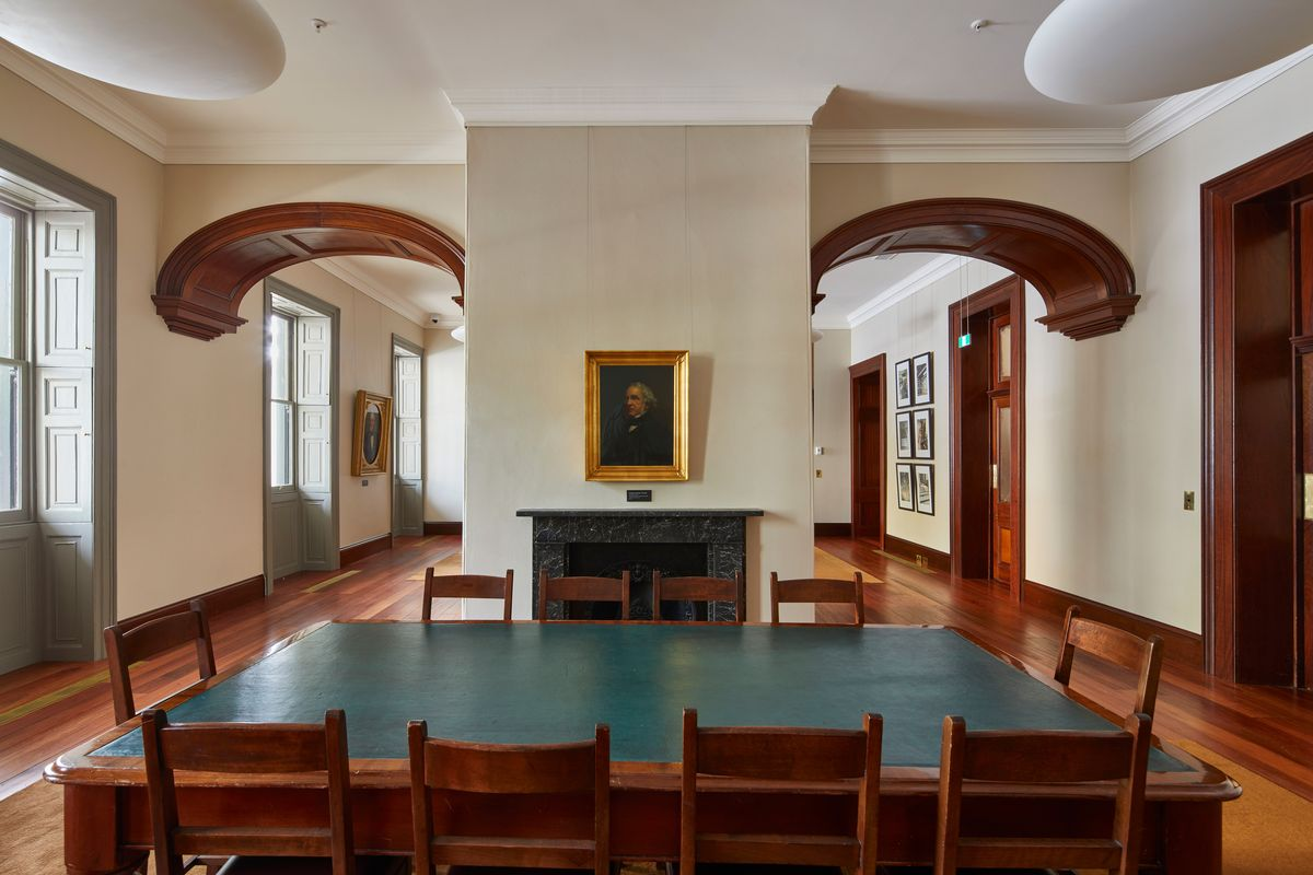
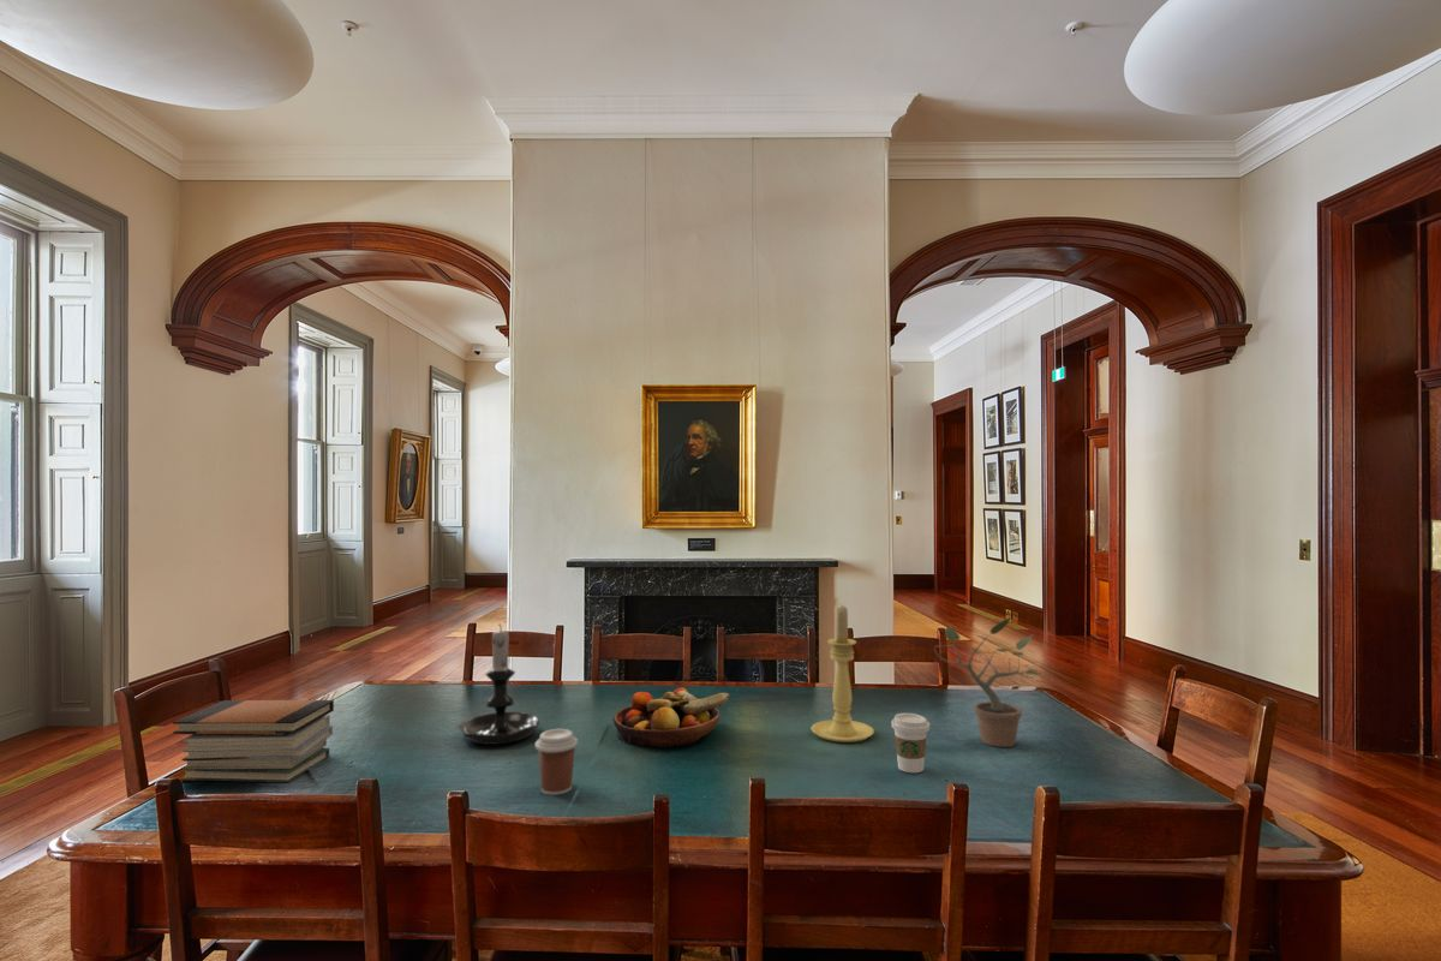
+ book stack (258, 739)
+ coffee cup (556, 760)
+ potted plant (983, 671)
+ fruit bowl (668, 710)
+ coffee cup (910, 742)
+ candle holder (842, 668)
+ candle holder (498, 680)
